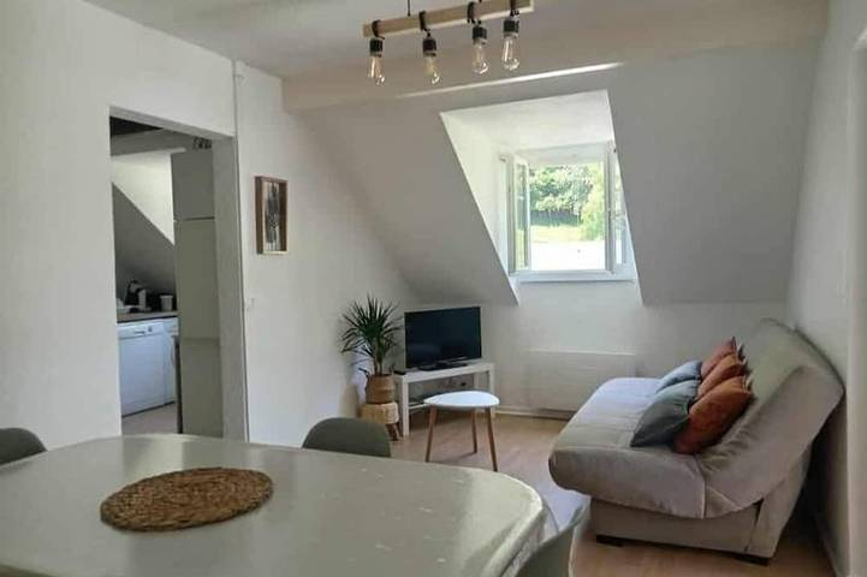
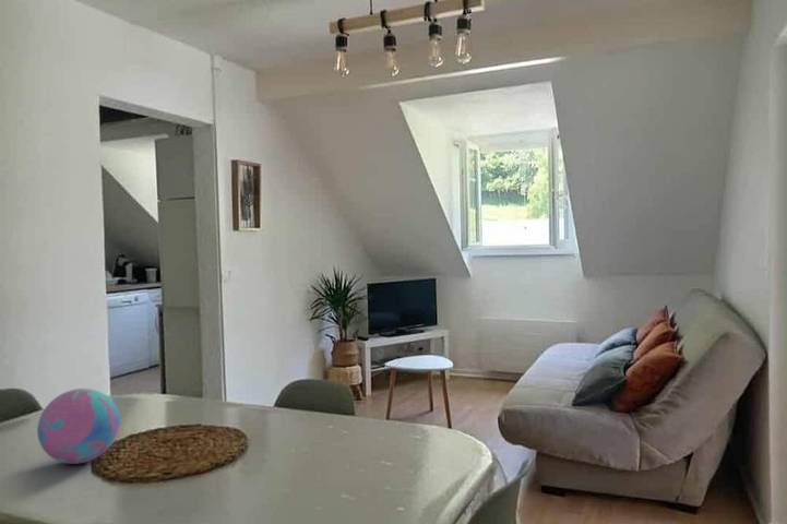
+ decorative ball (80, 425)
